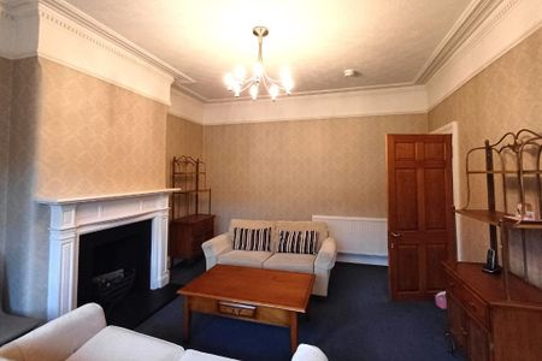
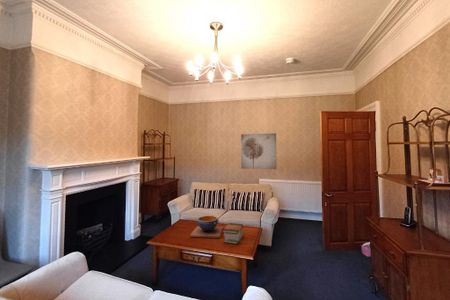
+ wall art (258, 151)
+ book stack (233, 233)
+ decorative bowl (207, 225)
